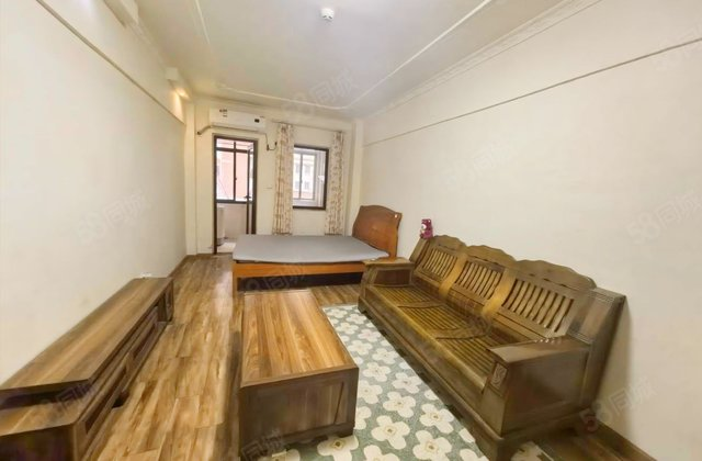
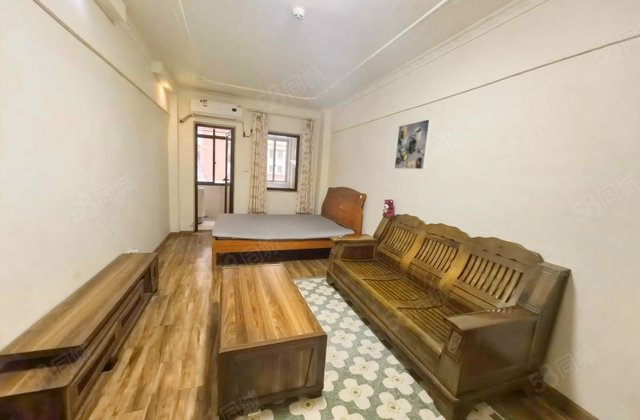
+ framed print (411, 146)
